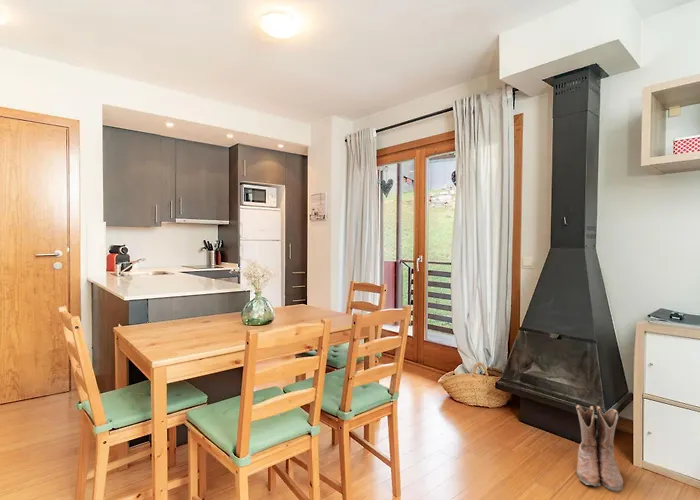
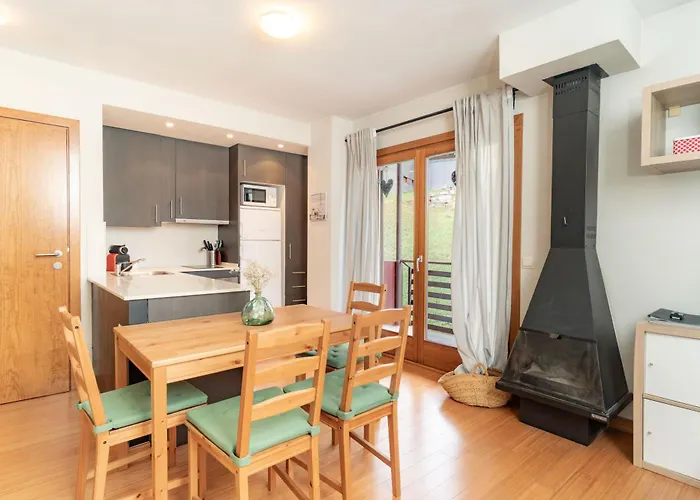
- boots (598, 442)
